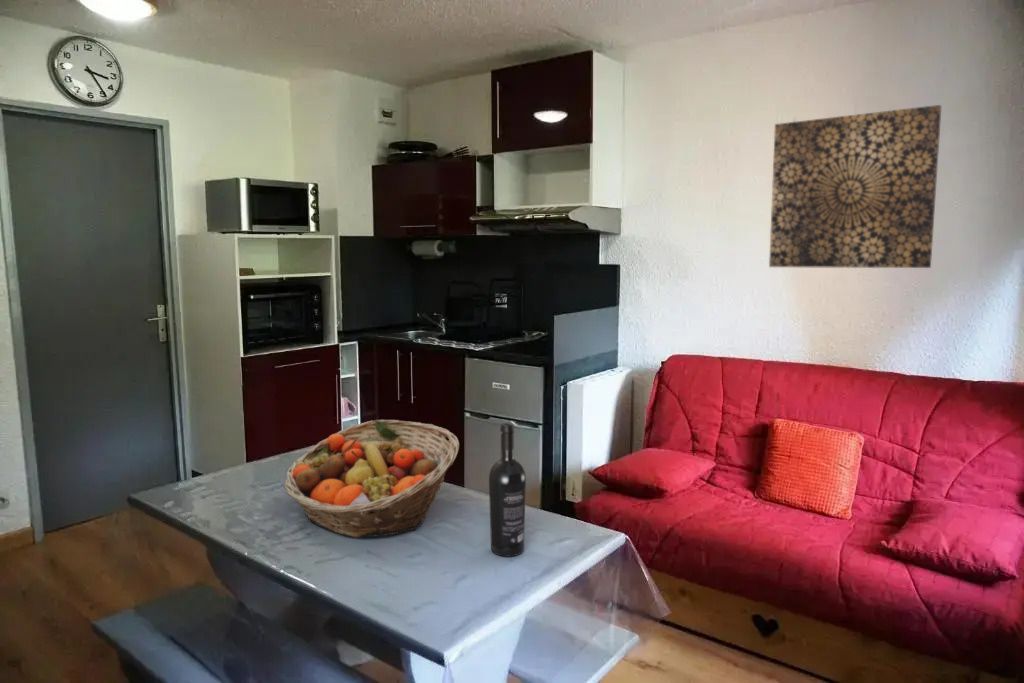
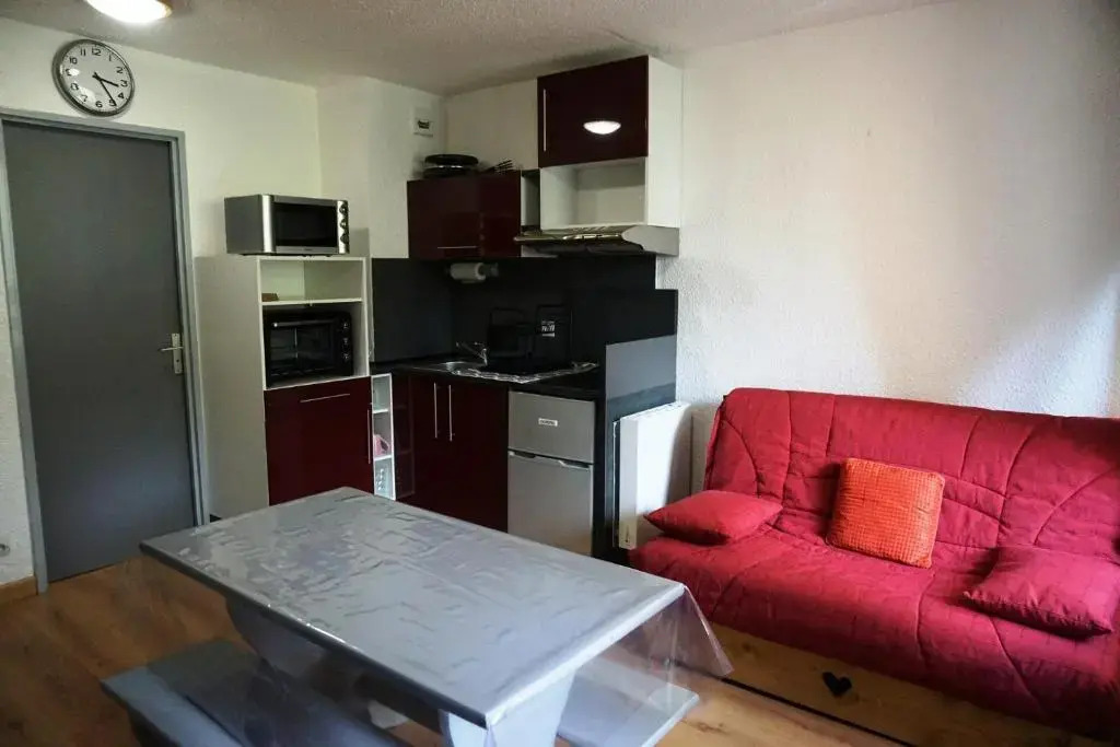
- fruit basket (372, 474)
- wall art (849, 192)
- wine bottle (507, 488)
